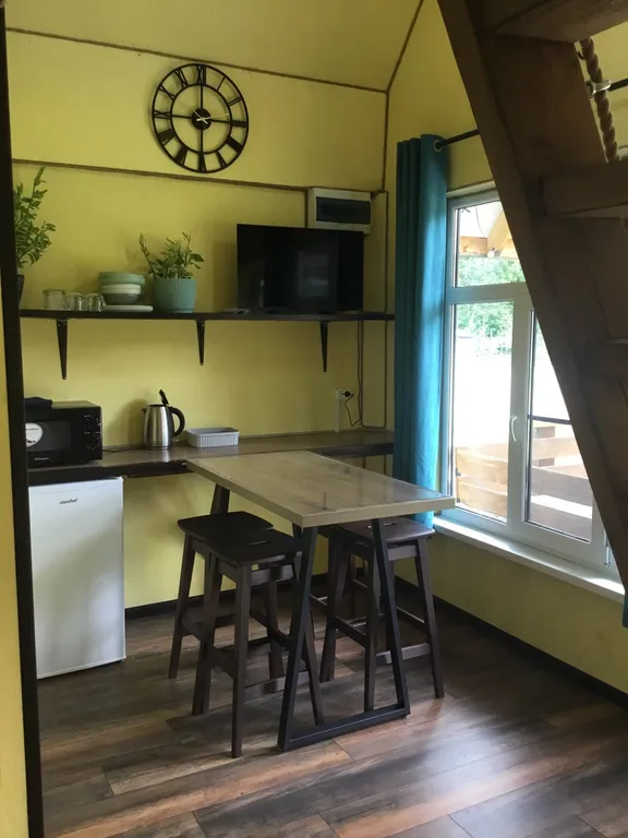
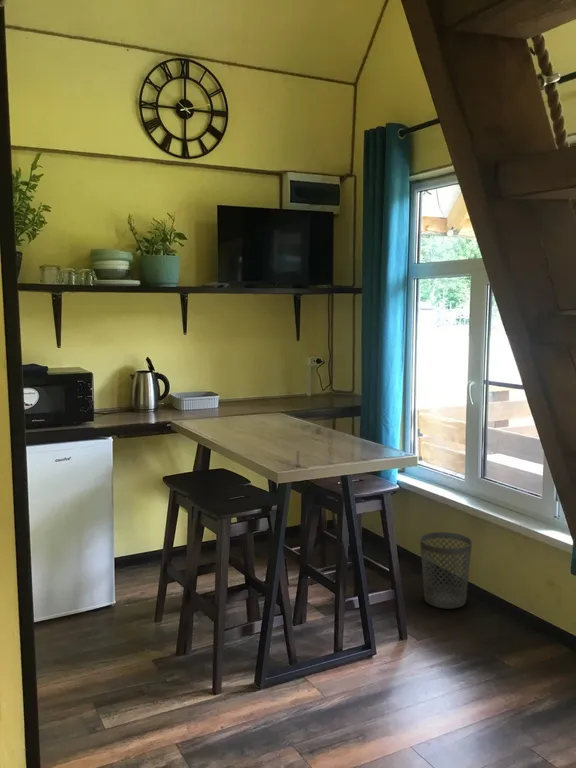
+ wastebasket (445, 570)
